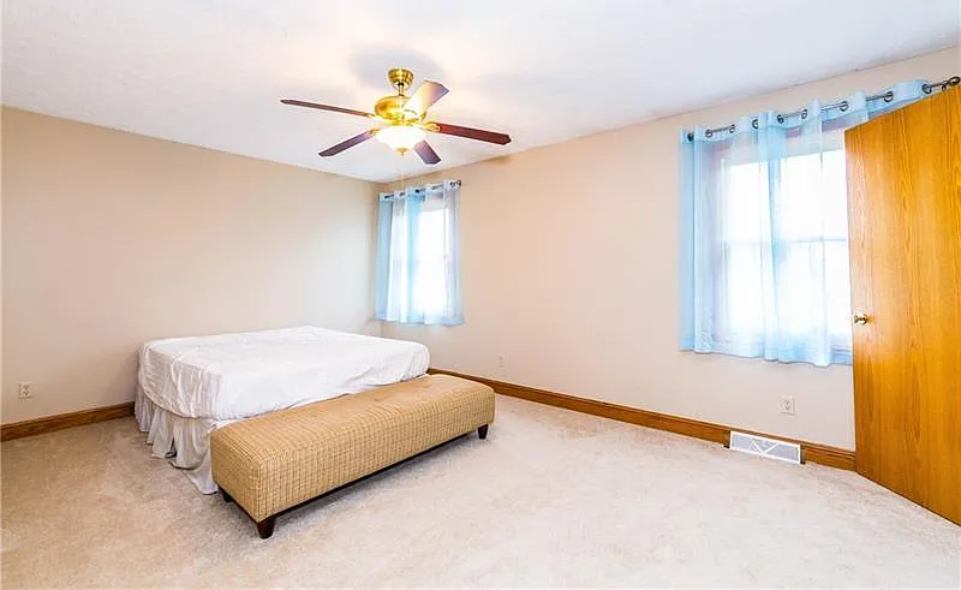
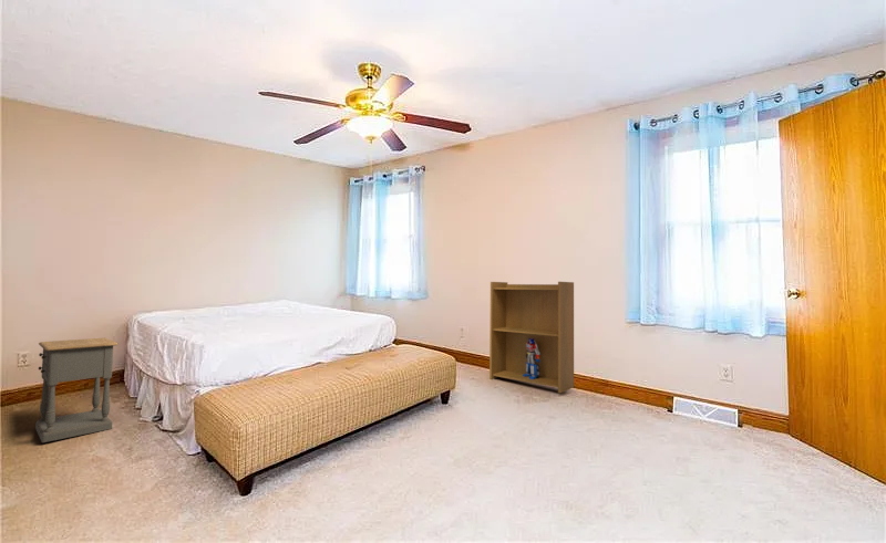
+ bookshelf (530, 332)
+ nightstand (75, 379)
